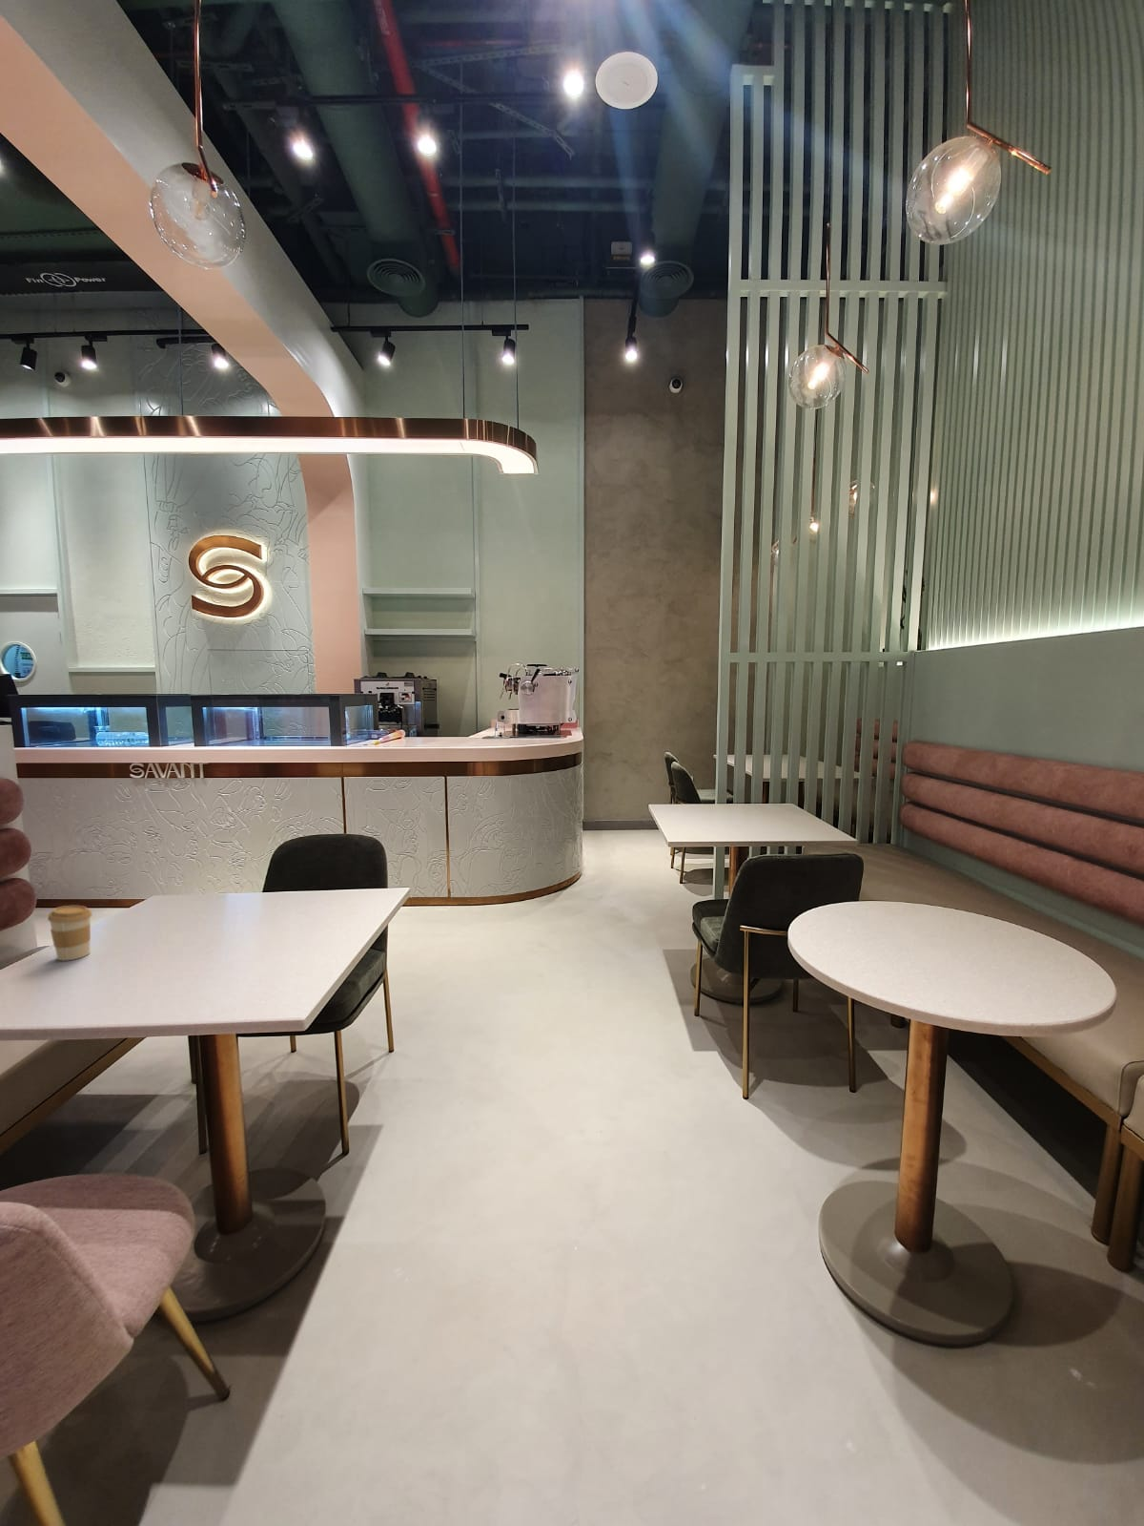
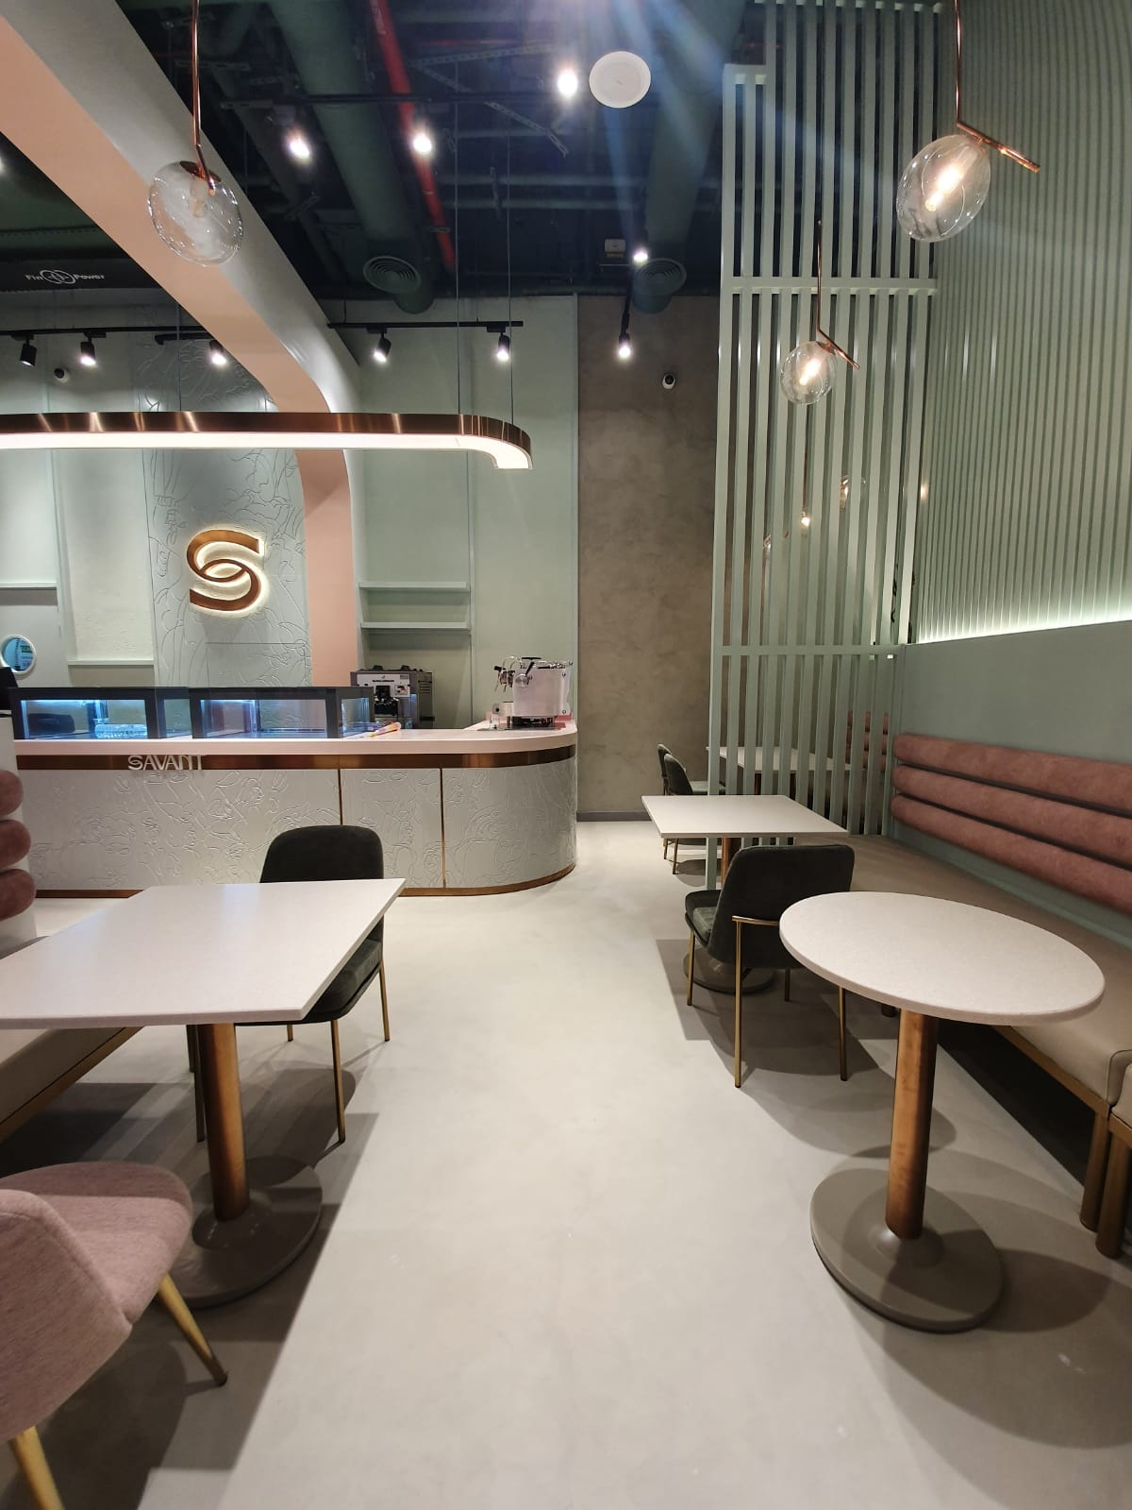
- coffee cup (72, 932)
